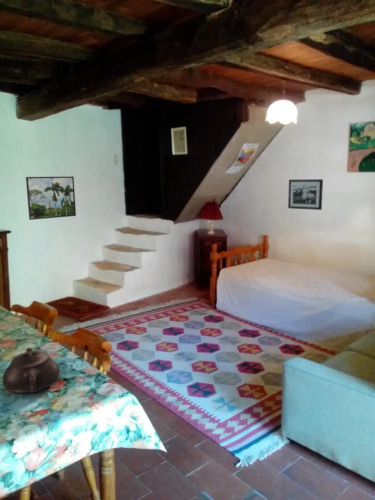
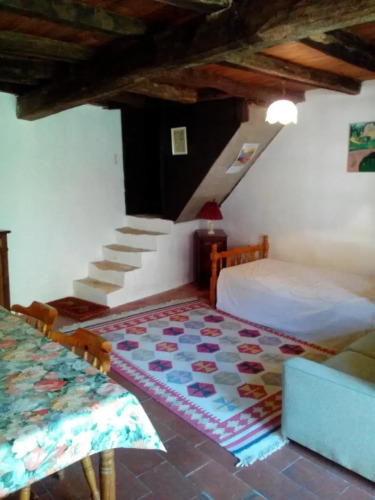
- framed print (52, 197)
- teapot (30, 368)
- picture frame (304, 194)
